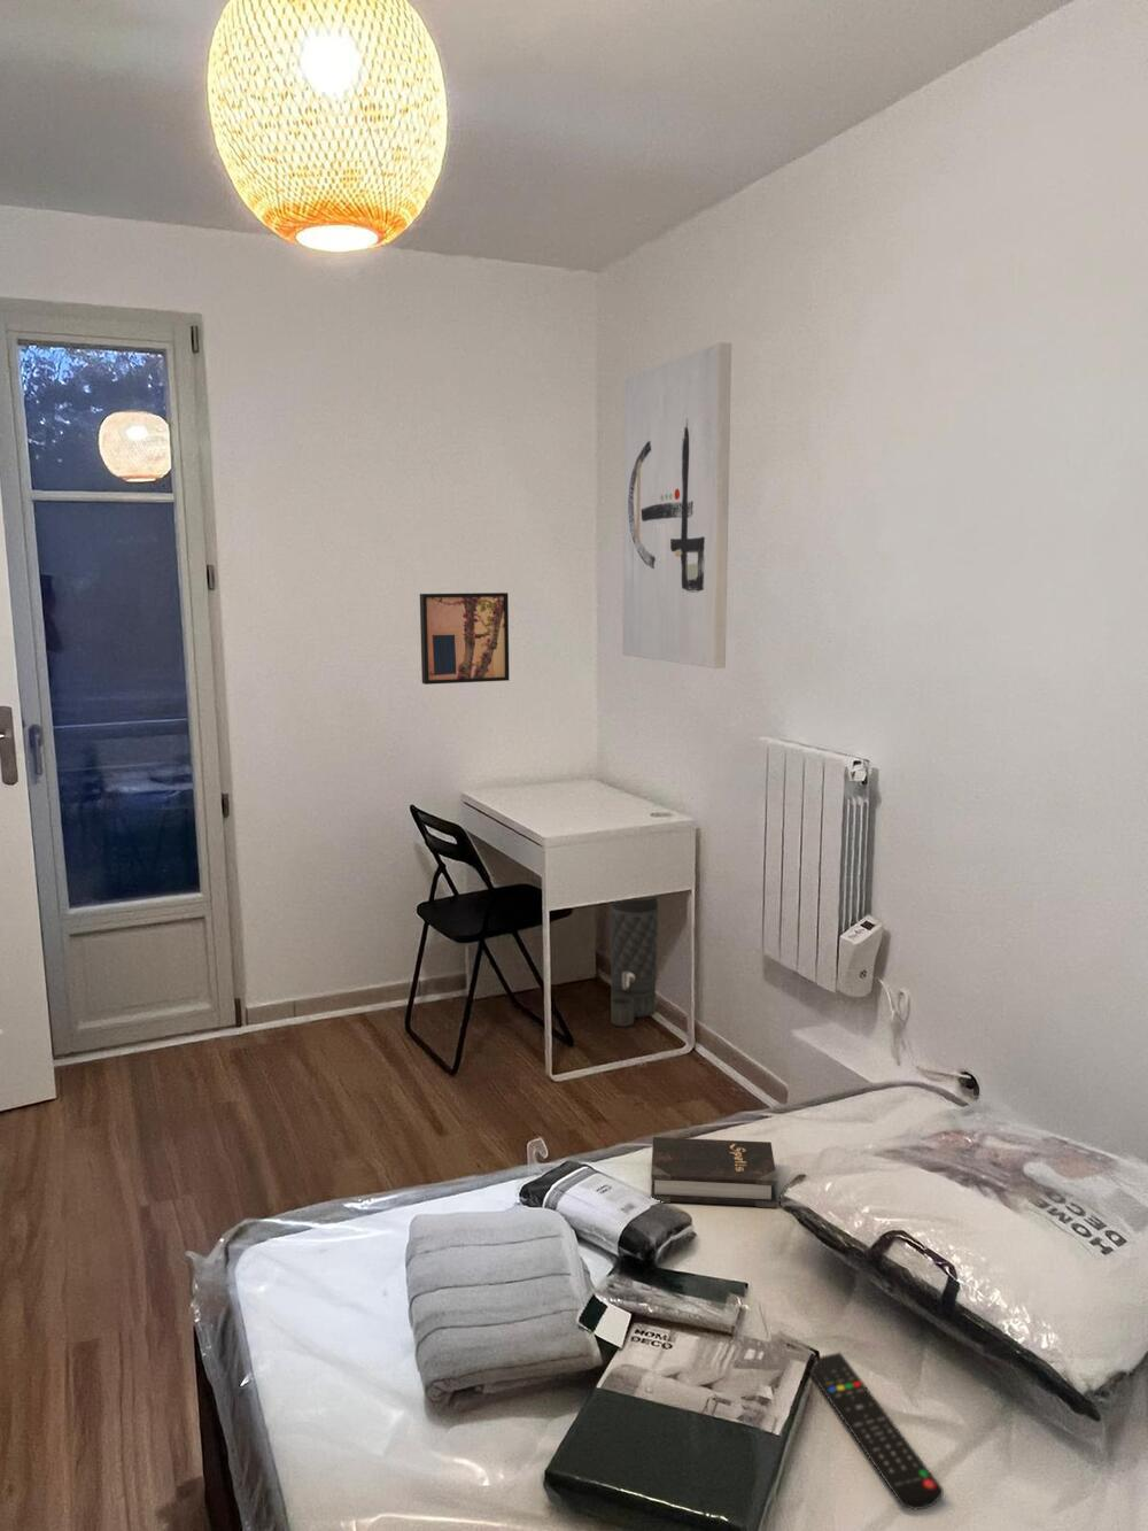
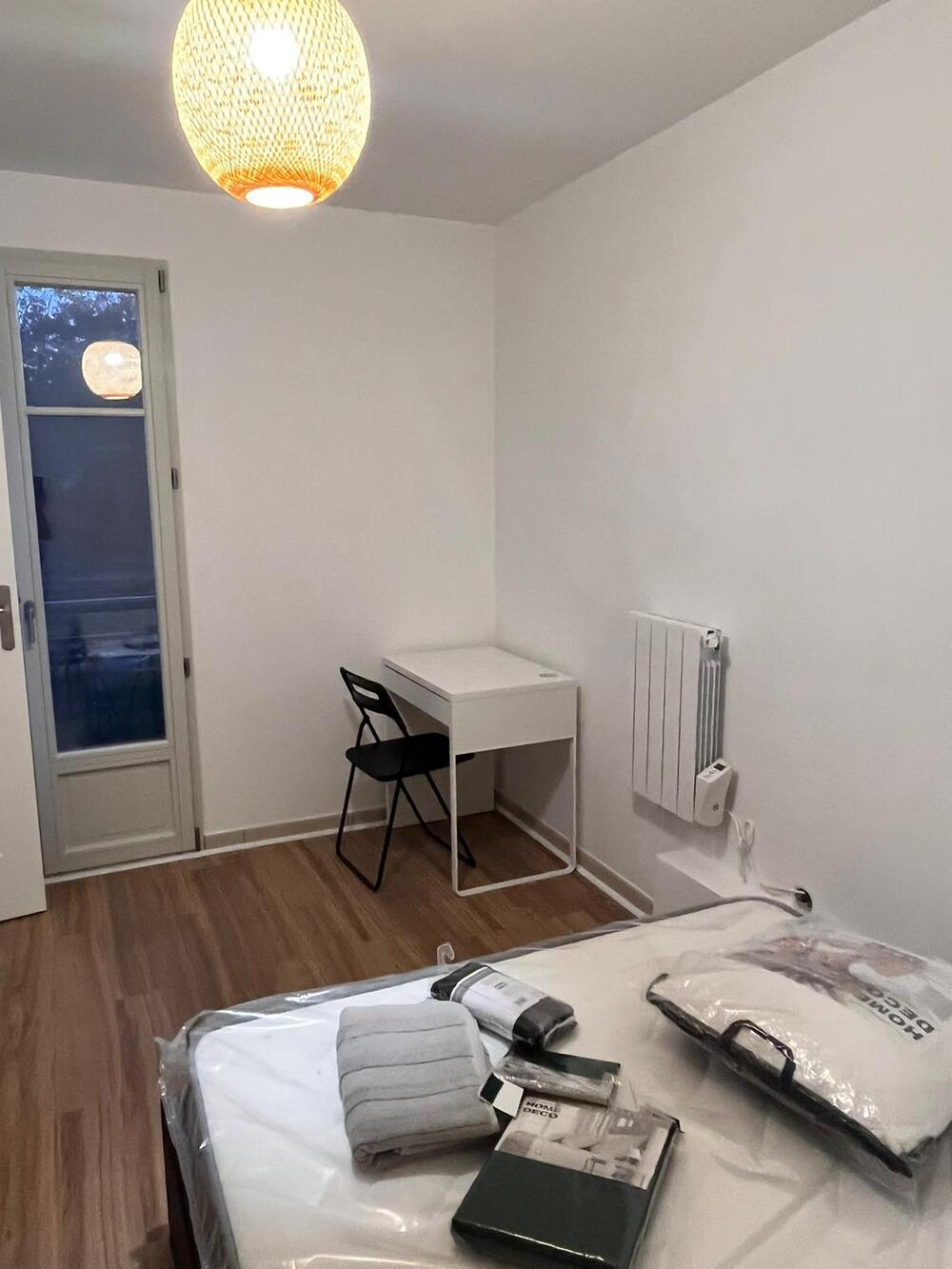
- hardback book (711, 1169)
- remote control (869, 1425)
- wall art (465, 637)
- wall art (672, 514)
- canister (632, 949)
